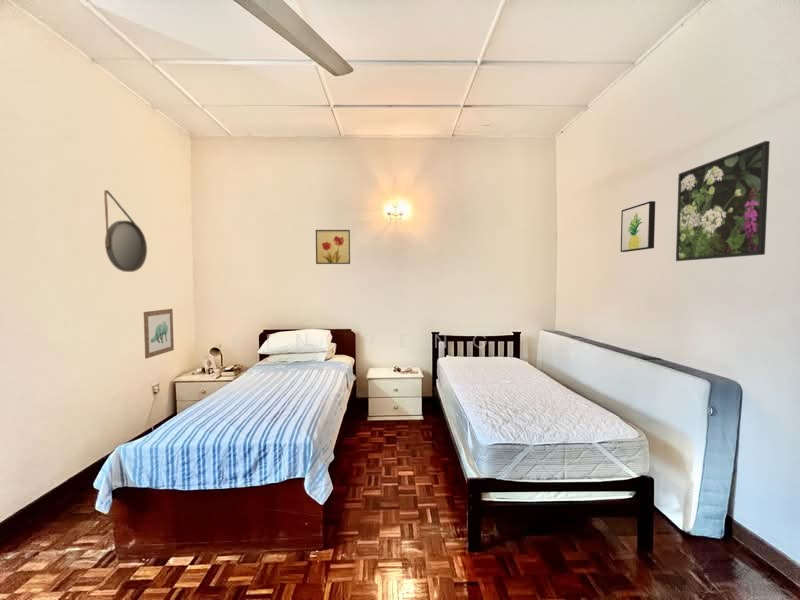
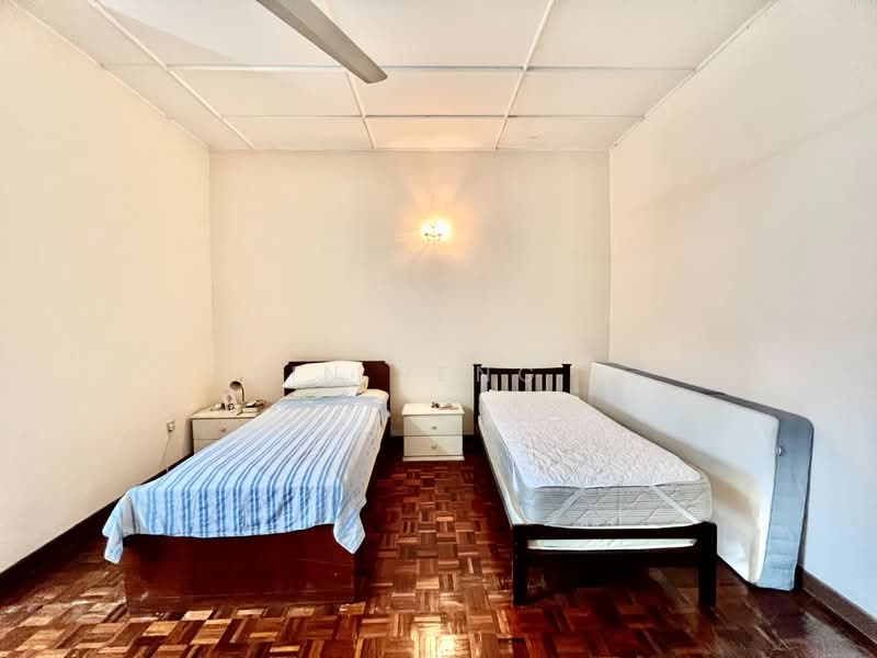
- wall art (636, 228)
- wall art (159, 332)
- home mirror (126, 234)
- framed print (716, 209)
- wall art (333, 247)
